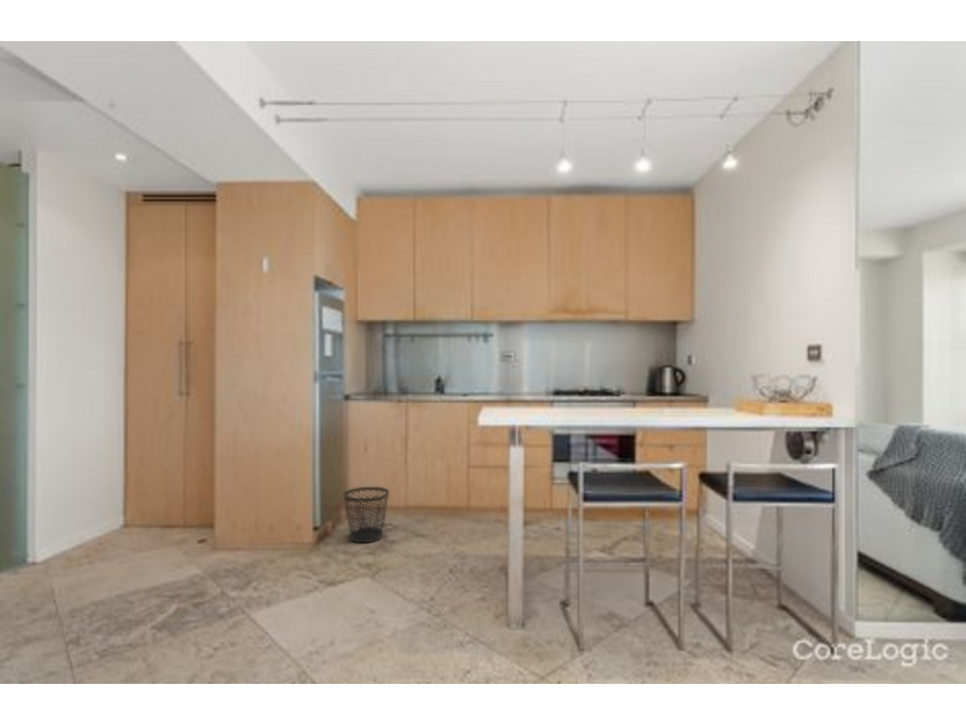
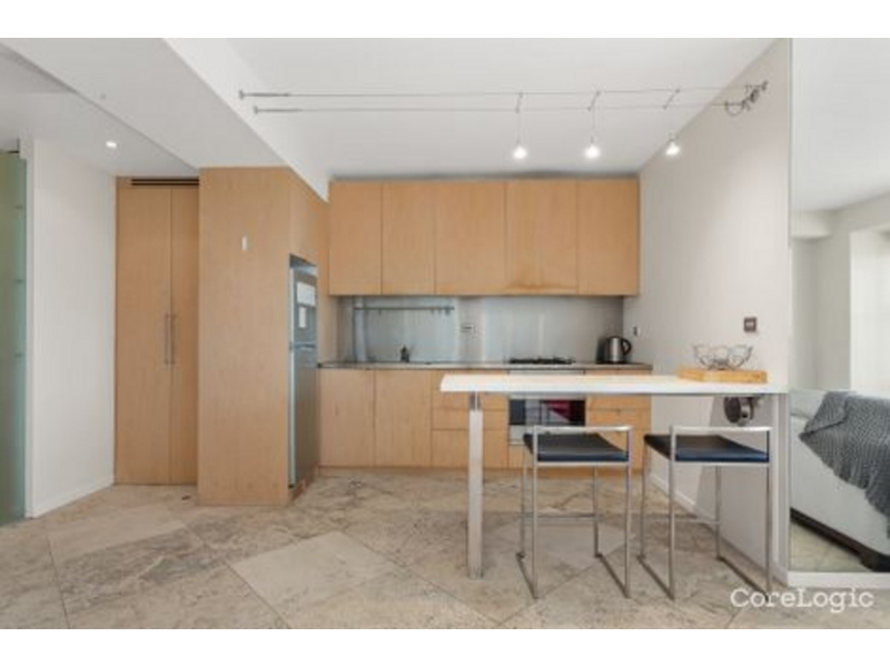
- wastebasket (366, 515)
